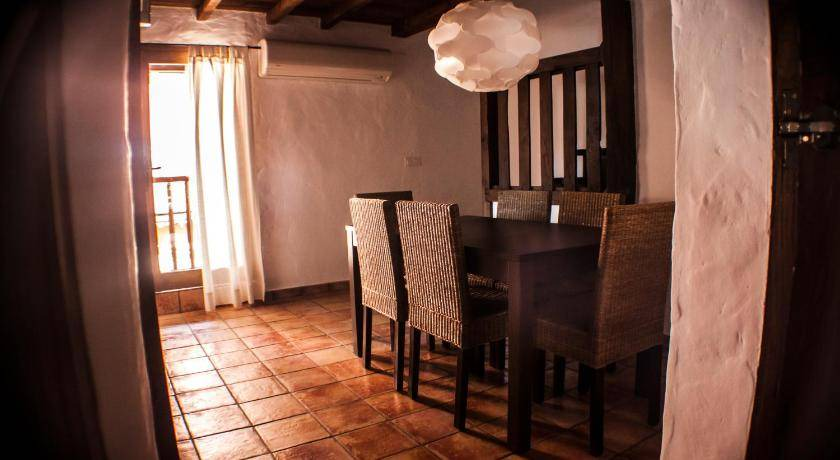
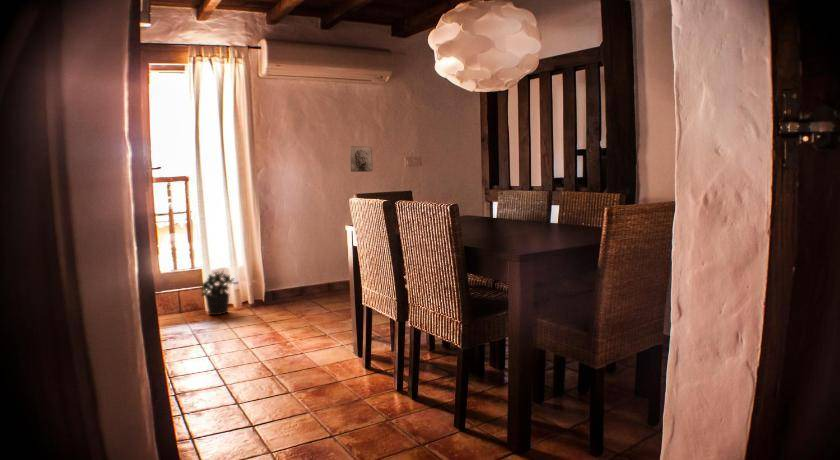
+ potted plant (219, 291)
+ wall relief (362, 158)
